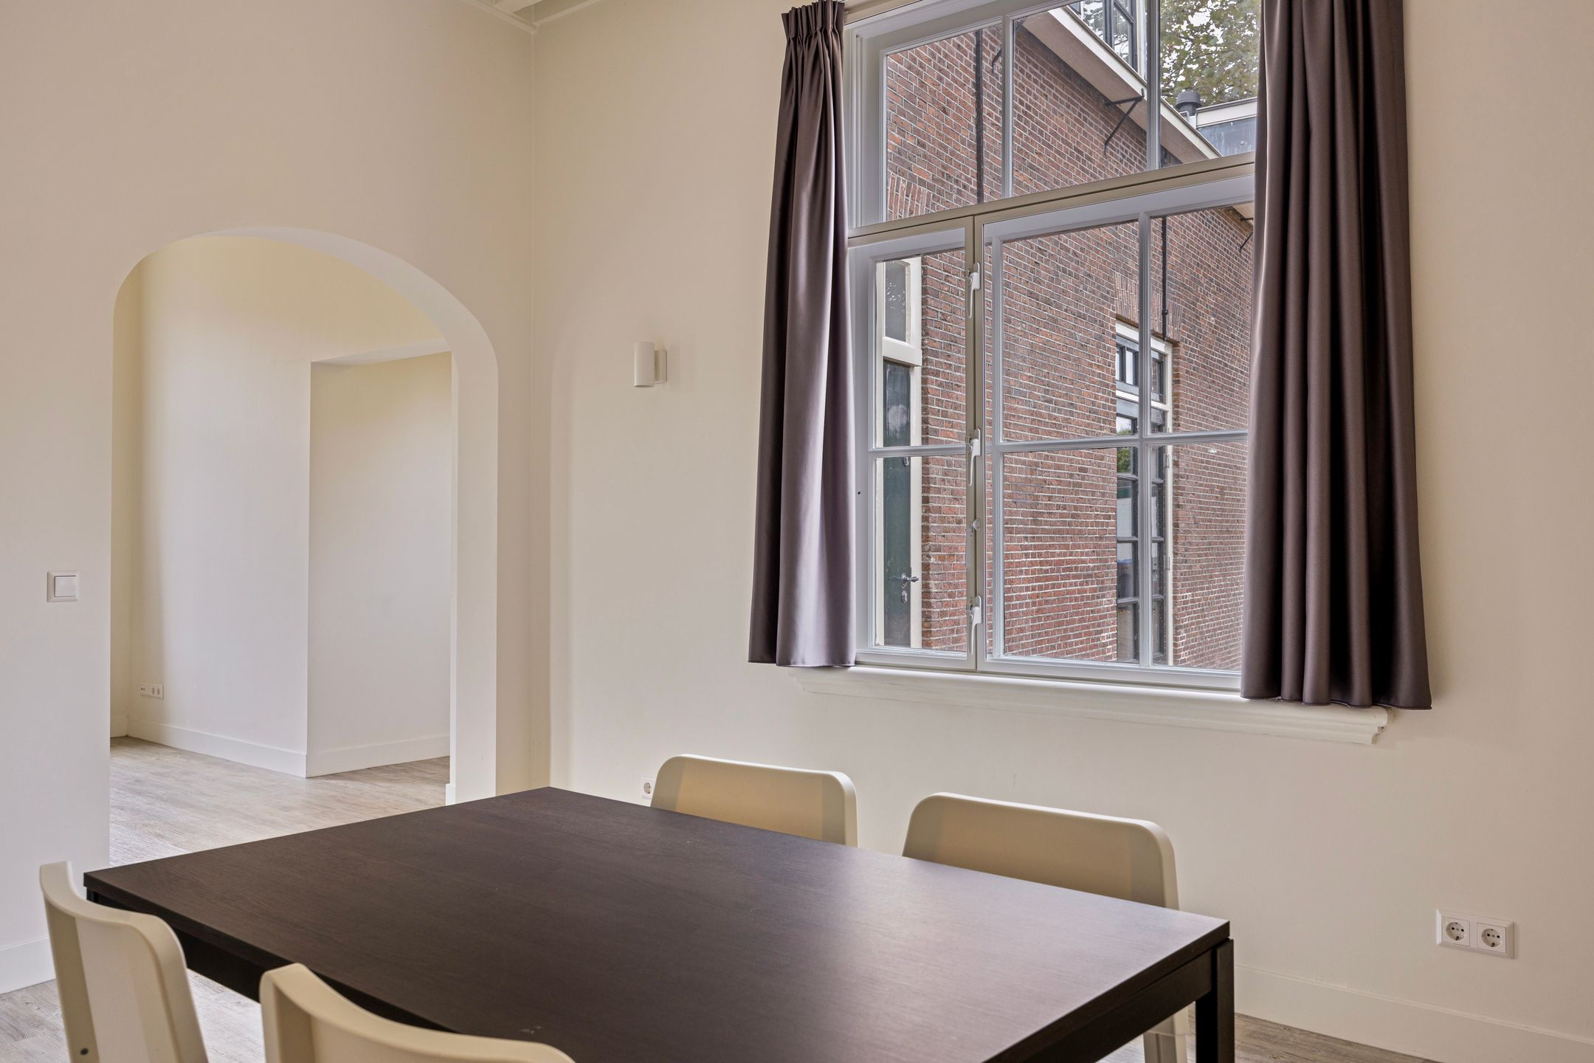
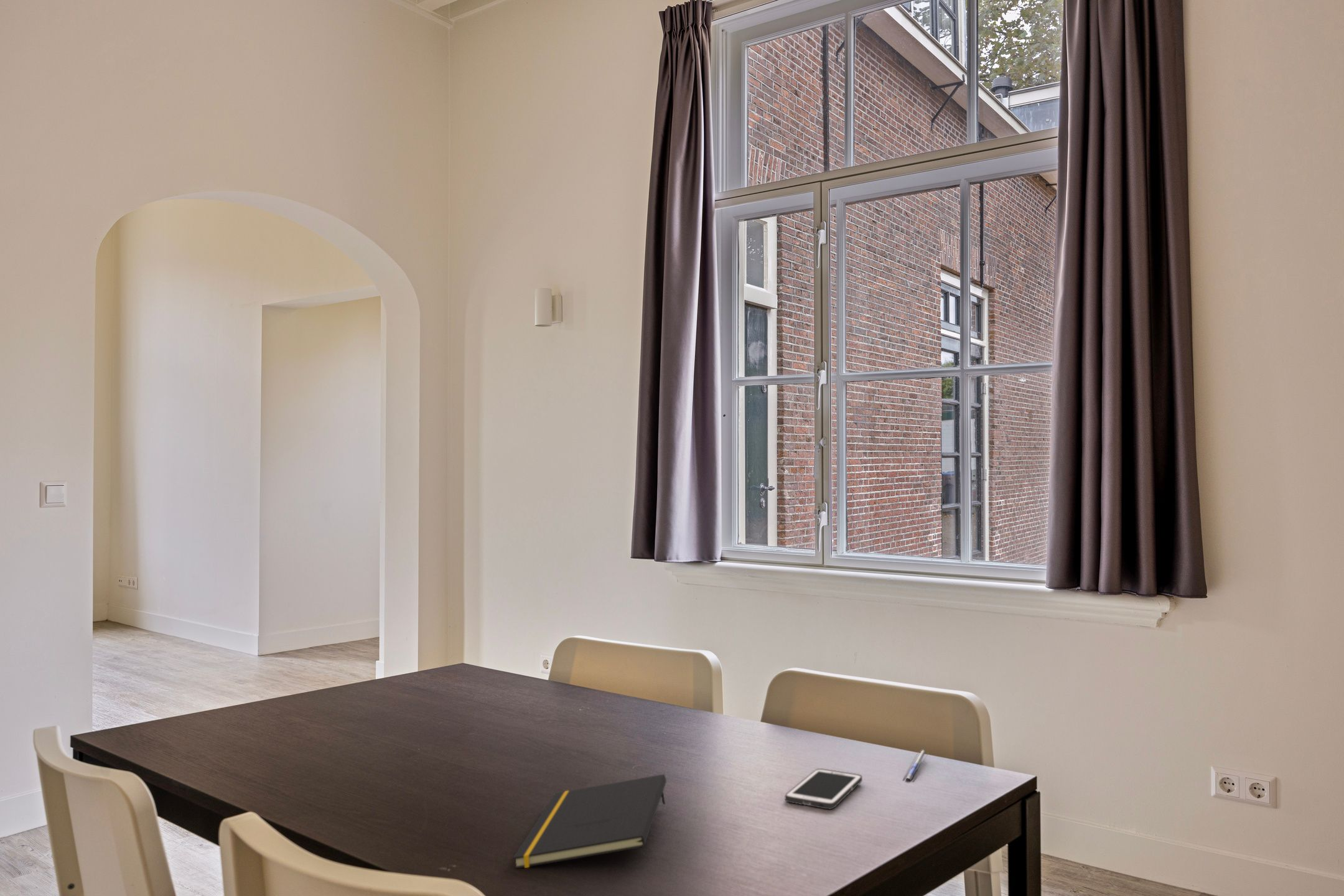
+ pen (916, 764)
+ cell phone (824, 788)
+ notepad (595, 818)
